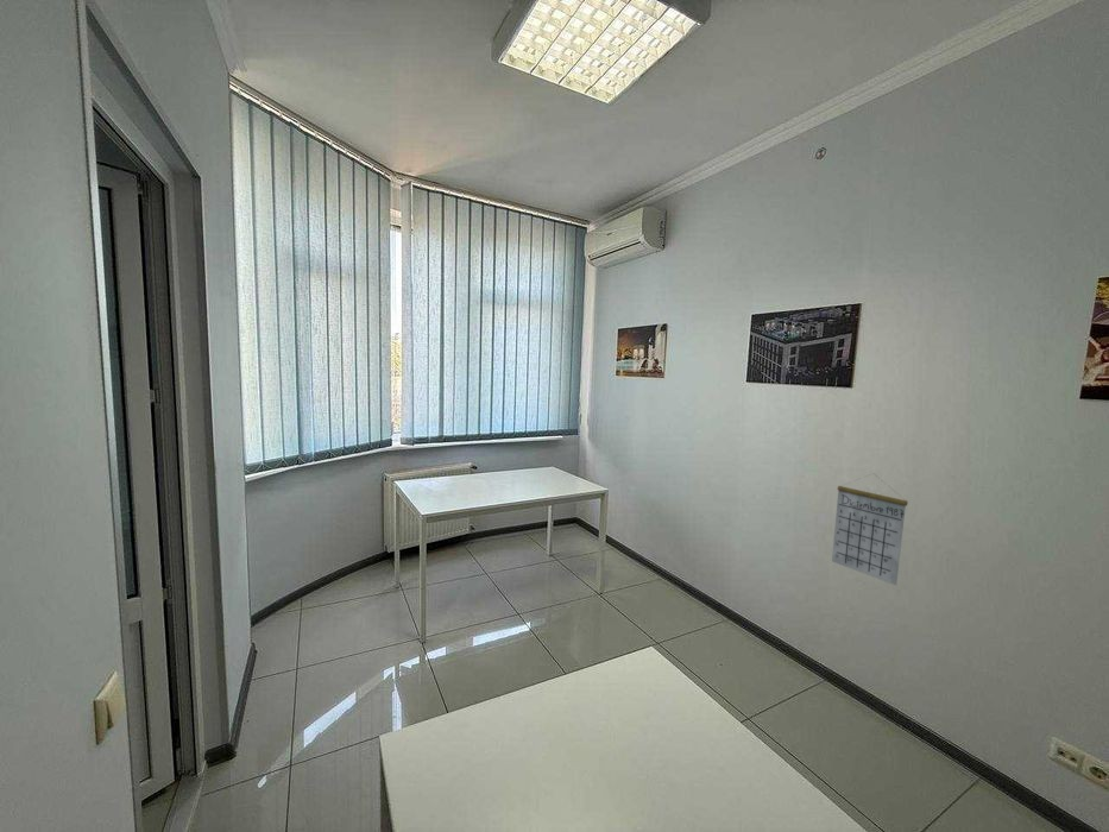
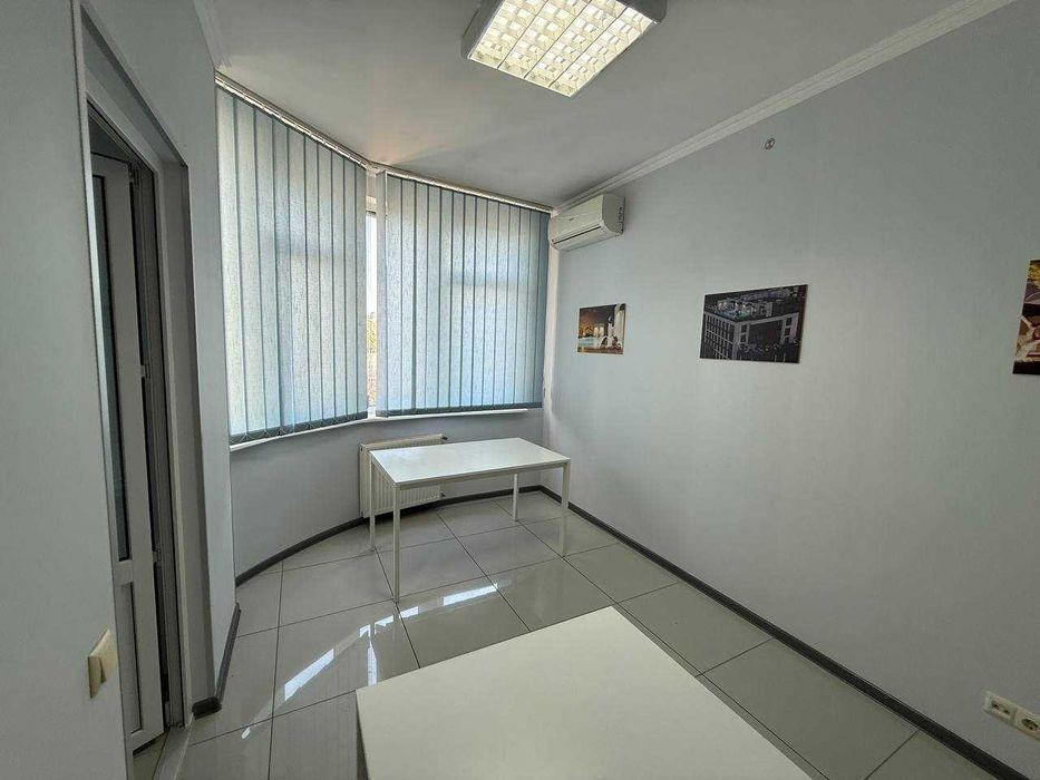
- calendar (867, 523)
